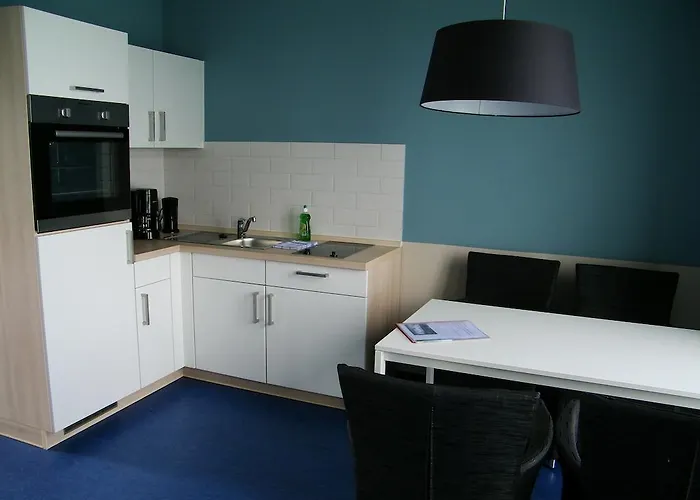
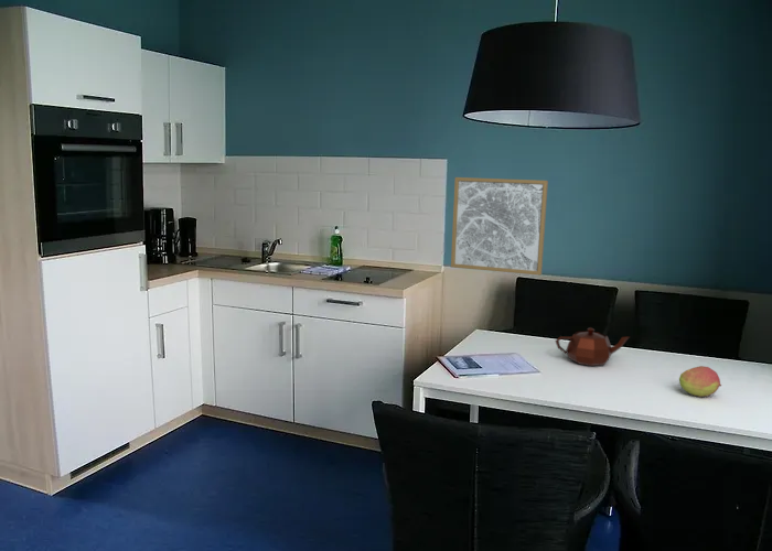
+ teapot (591, 345)
+ wall art (497, 225)
+ fruit (699, 381)
